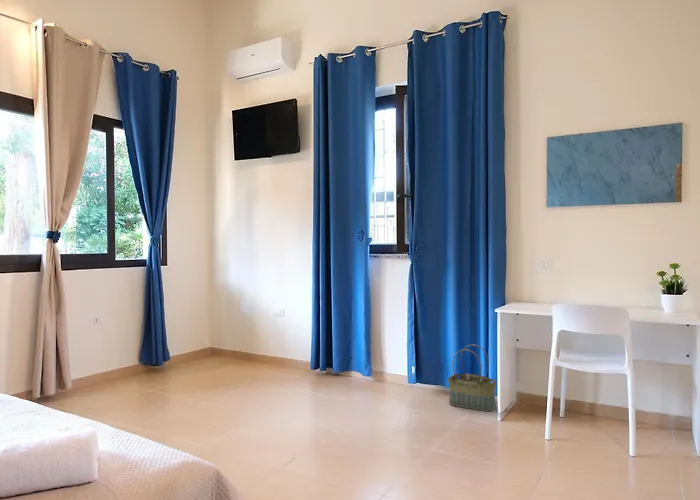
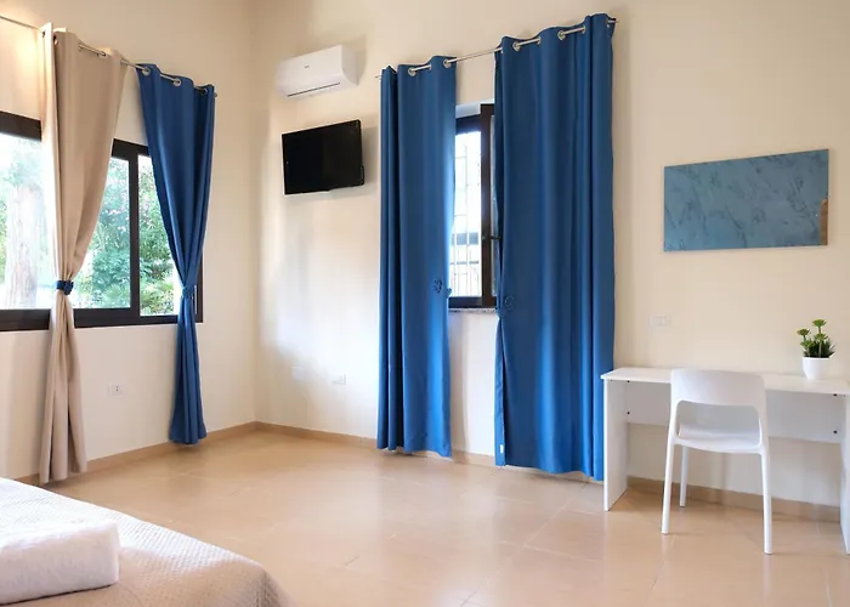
- basket (471, 376)
